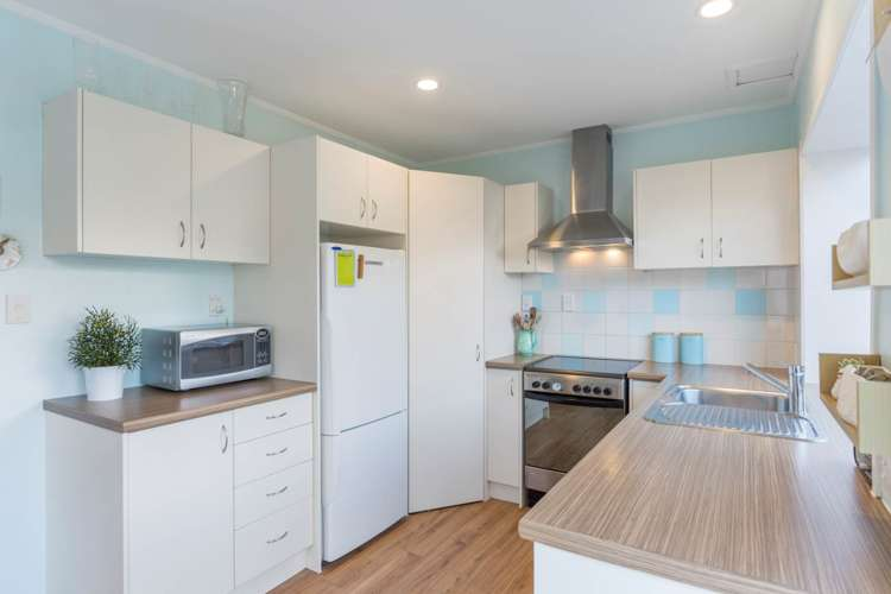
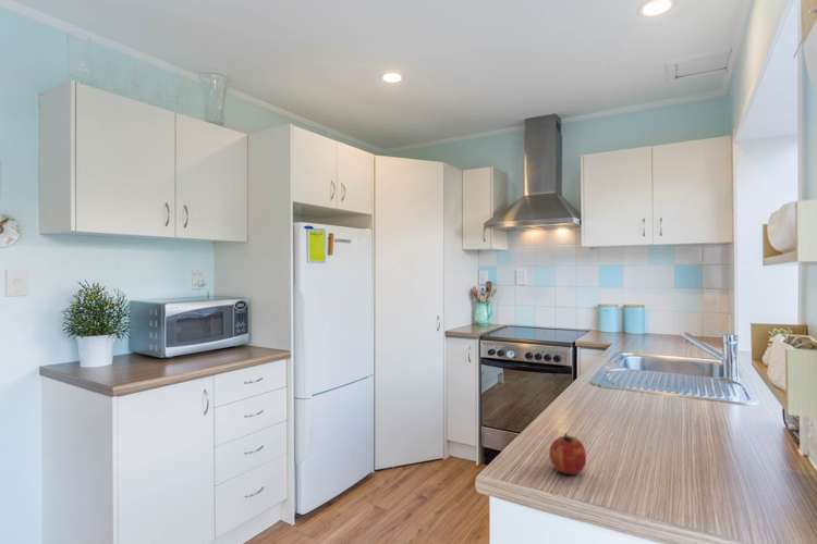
+ fruit (568, 453)
